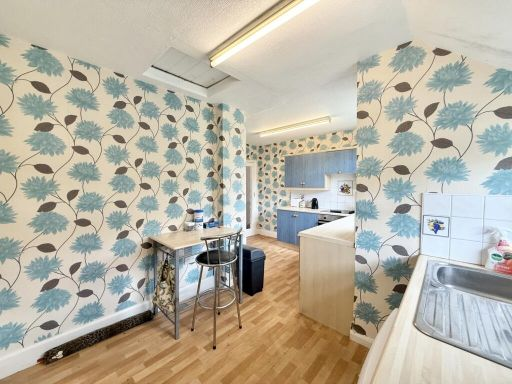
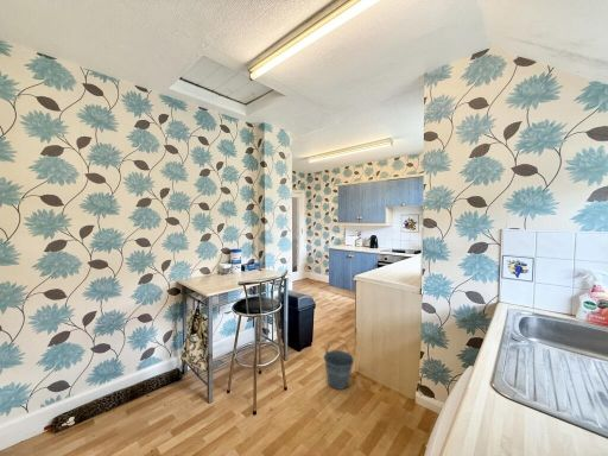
+ bucket (338, 362)
